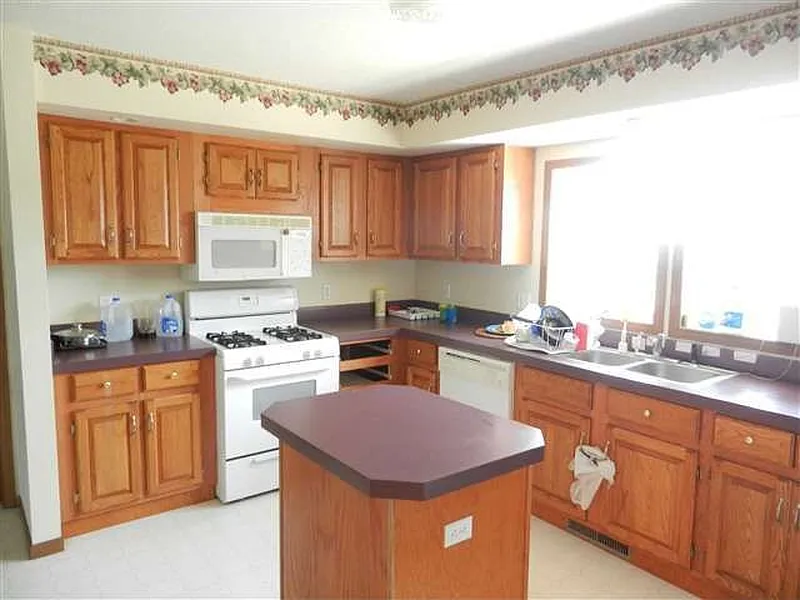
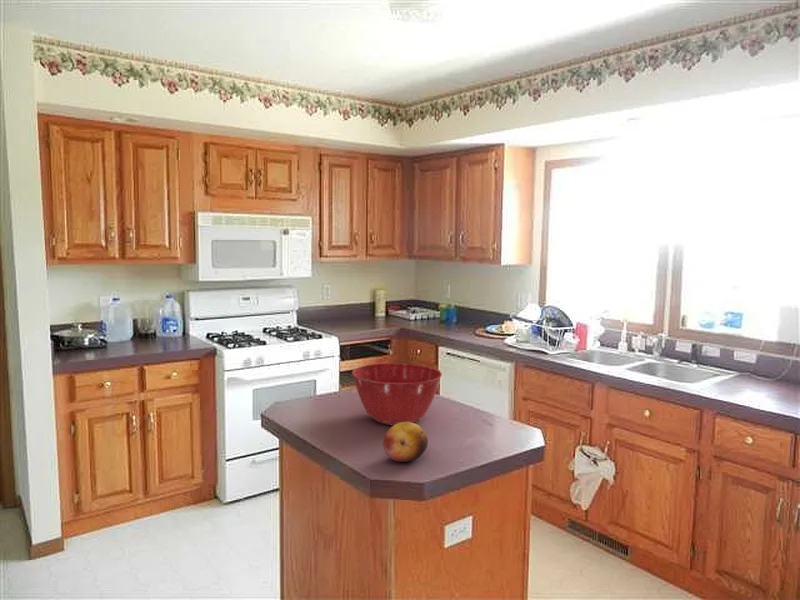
+ fruit (406, 440)
+ mixing bowl (396, 395)
